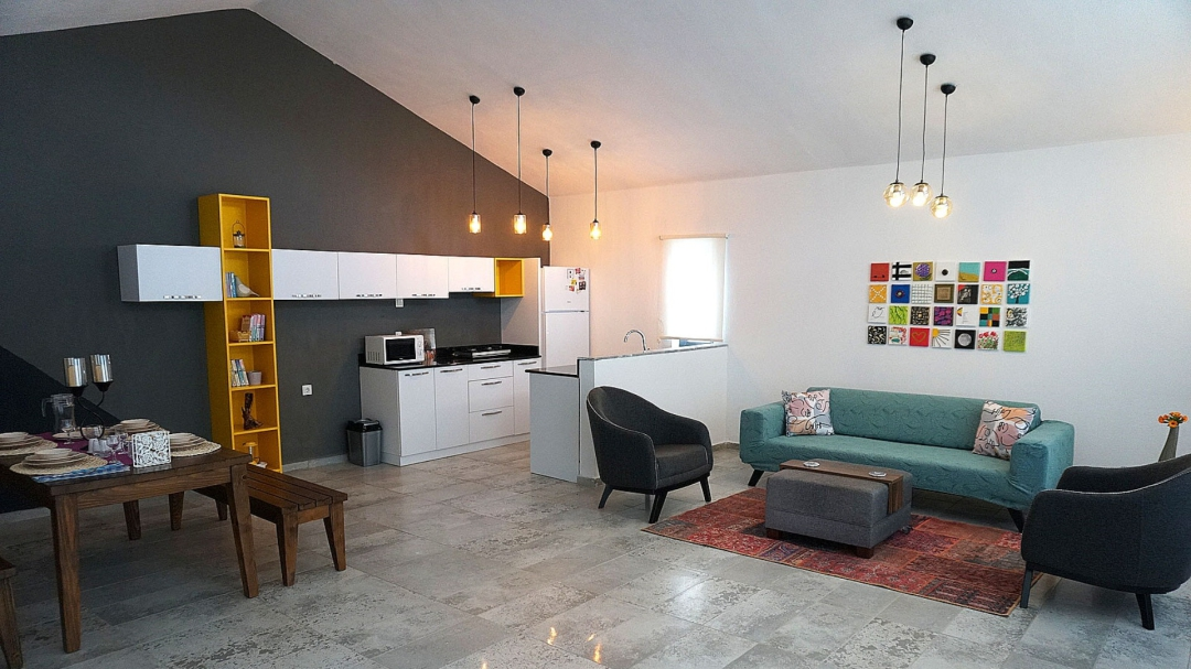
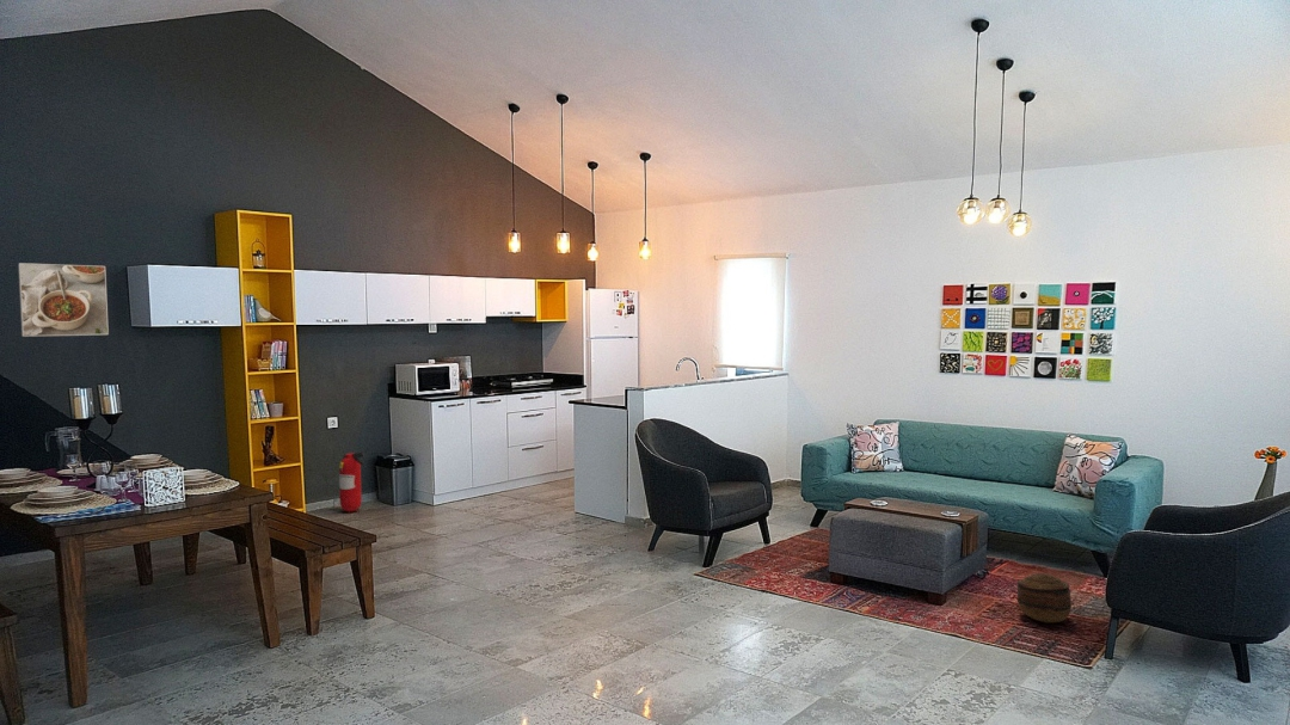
+ basket (1043, 596)
+ fire extinguisher (350, 480)
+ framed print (64, 300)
